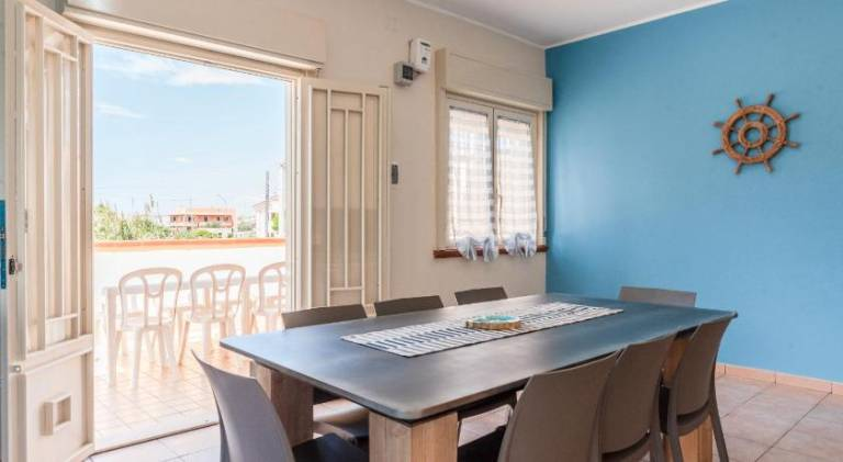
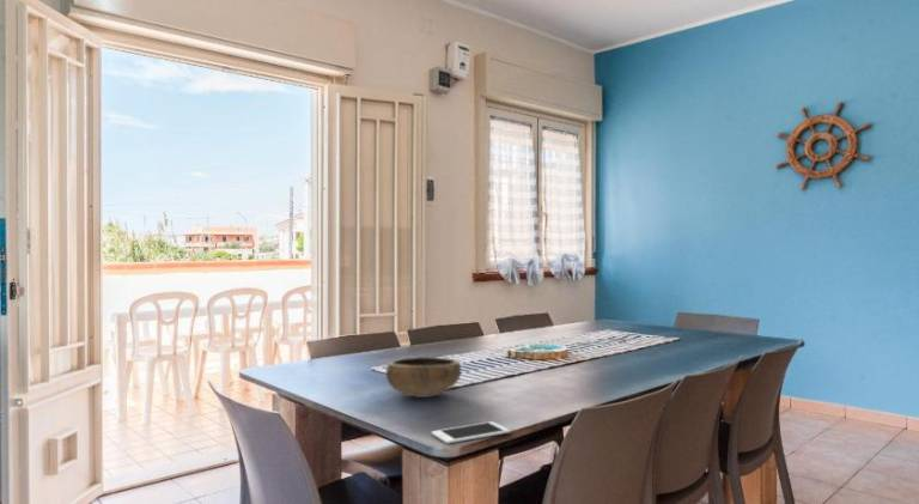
+ cell phone (470, 431)
+ bowl (425, 377)
